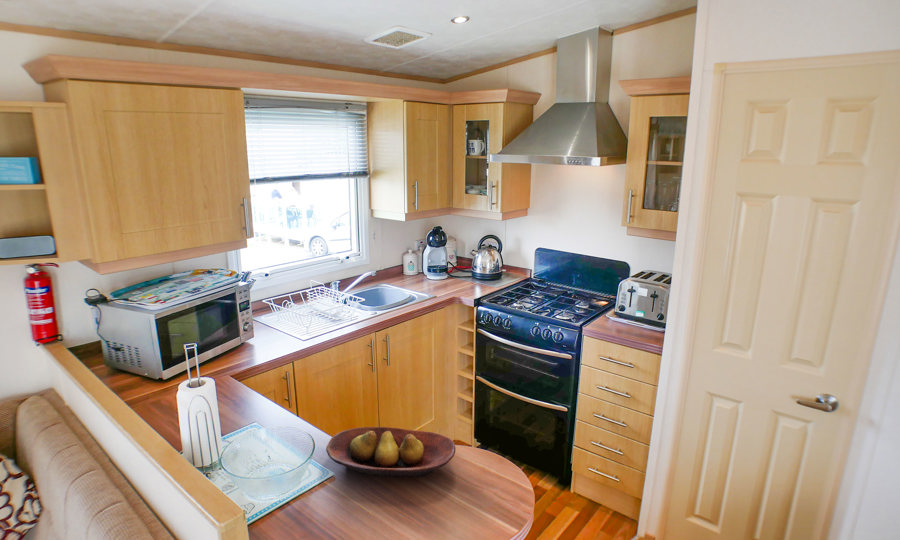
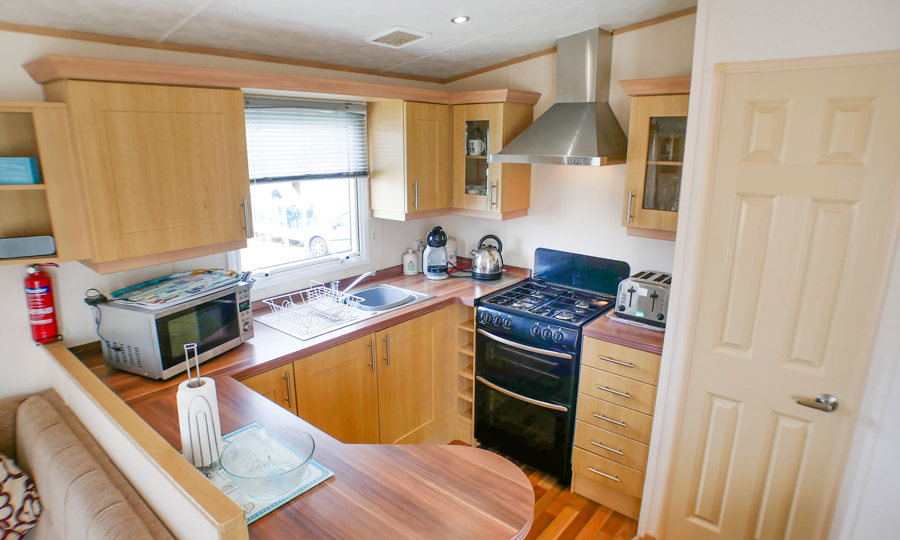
- fruit bowl (391, 448)
